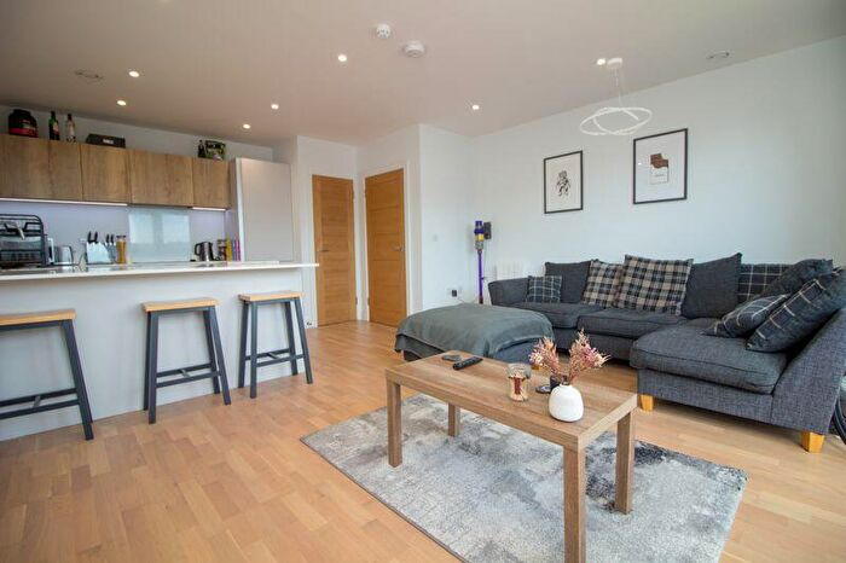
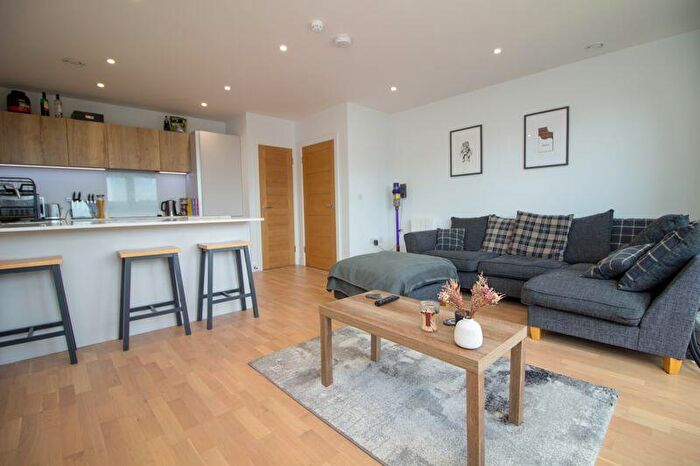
- ceiling light fixture (619, 99)
